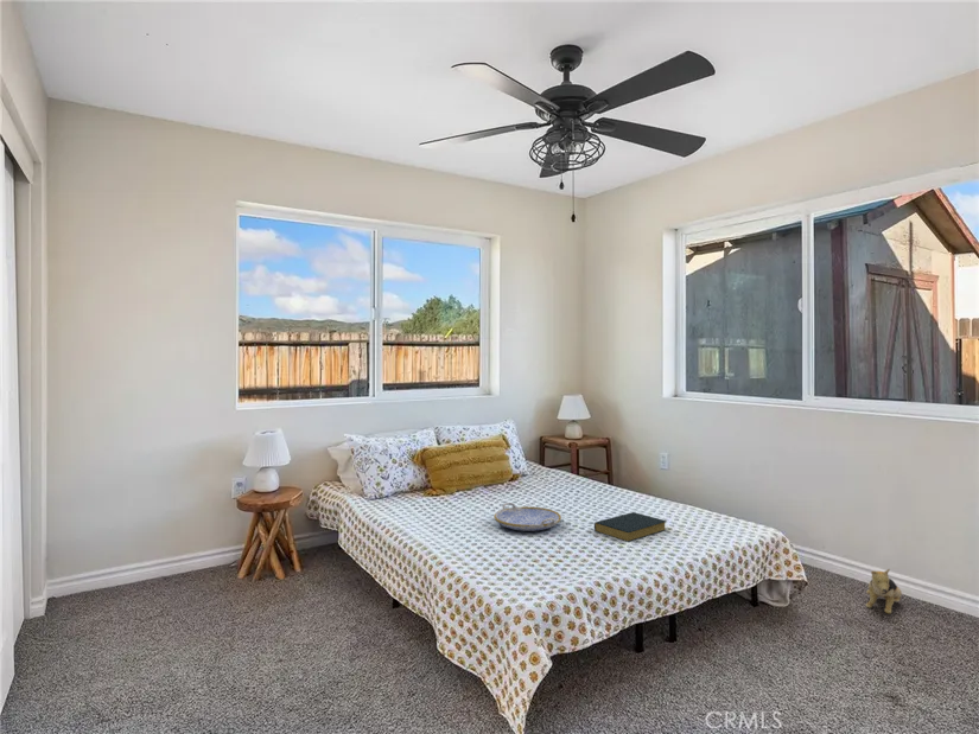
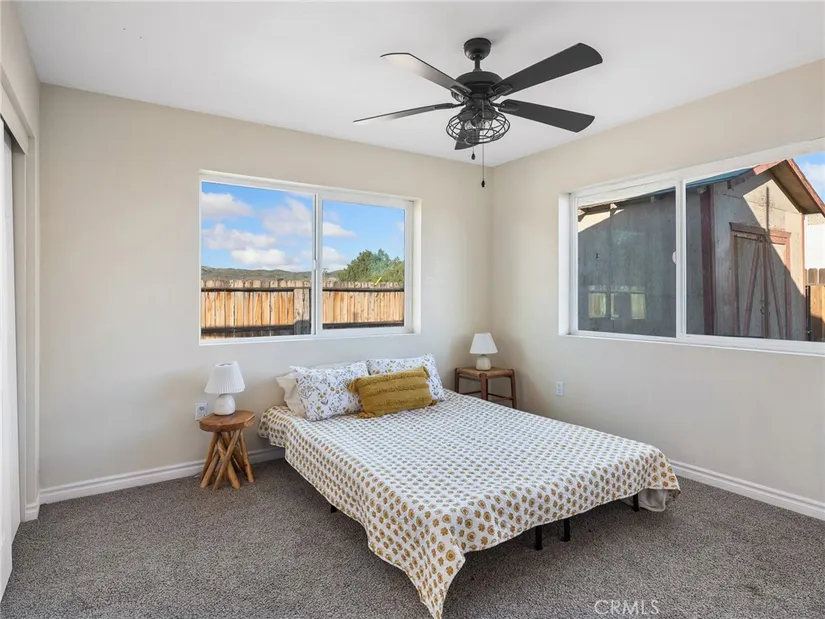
- plush toy (883, 581)
- serving tray (527, 517)
- hardback book (630, 525)
